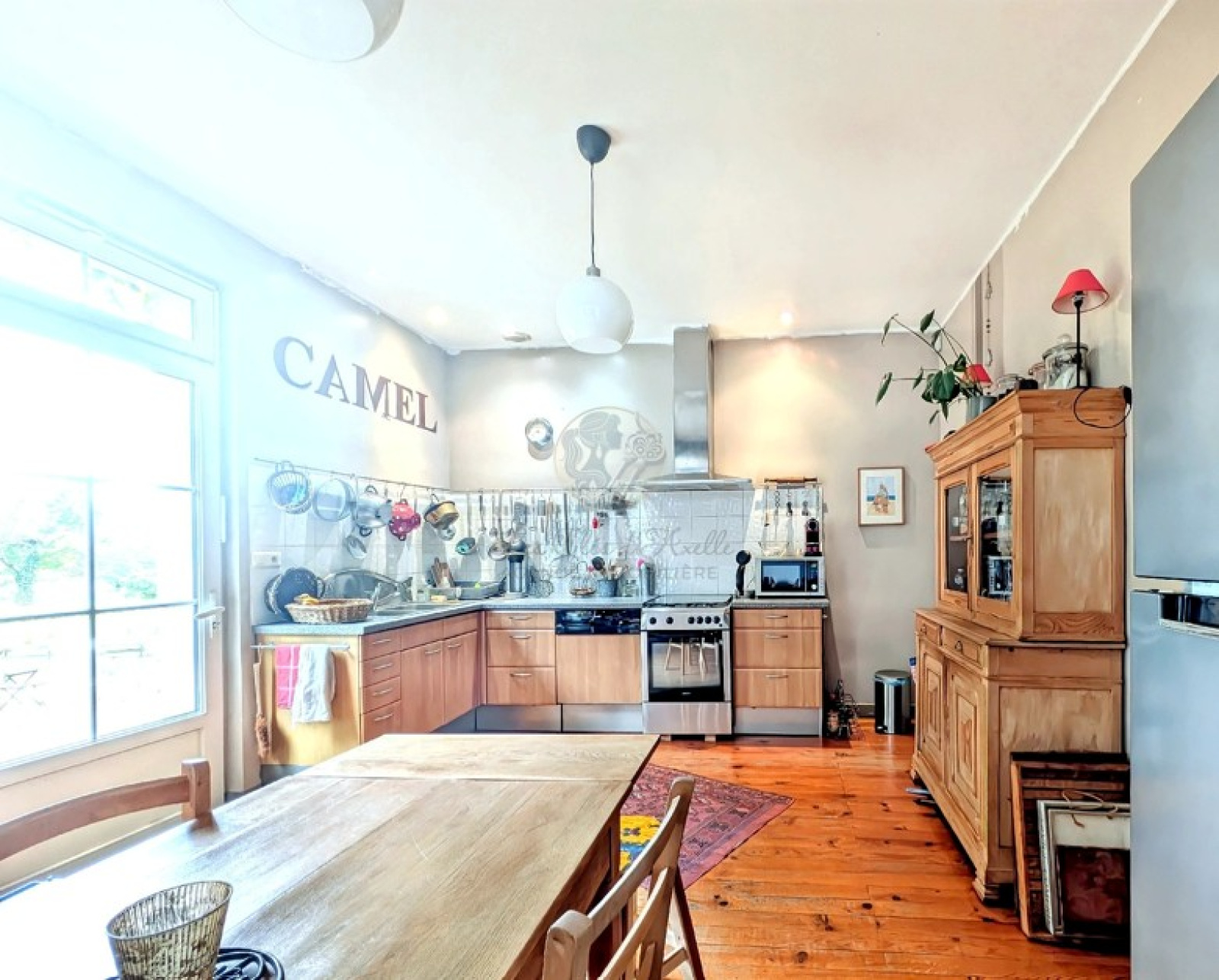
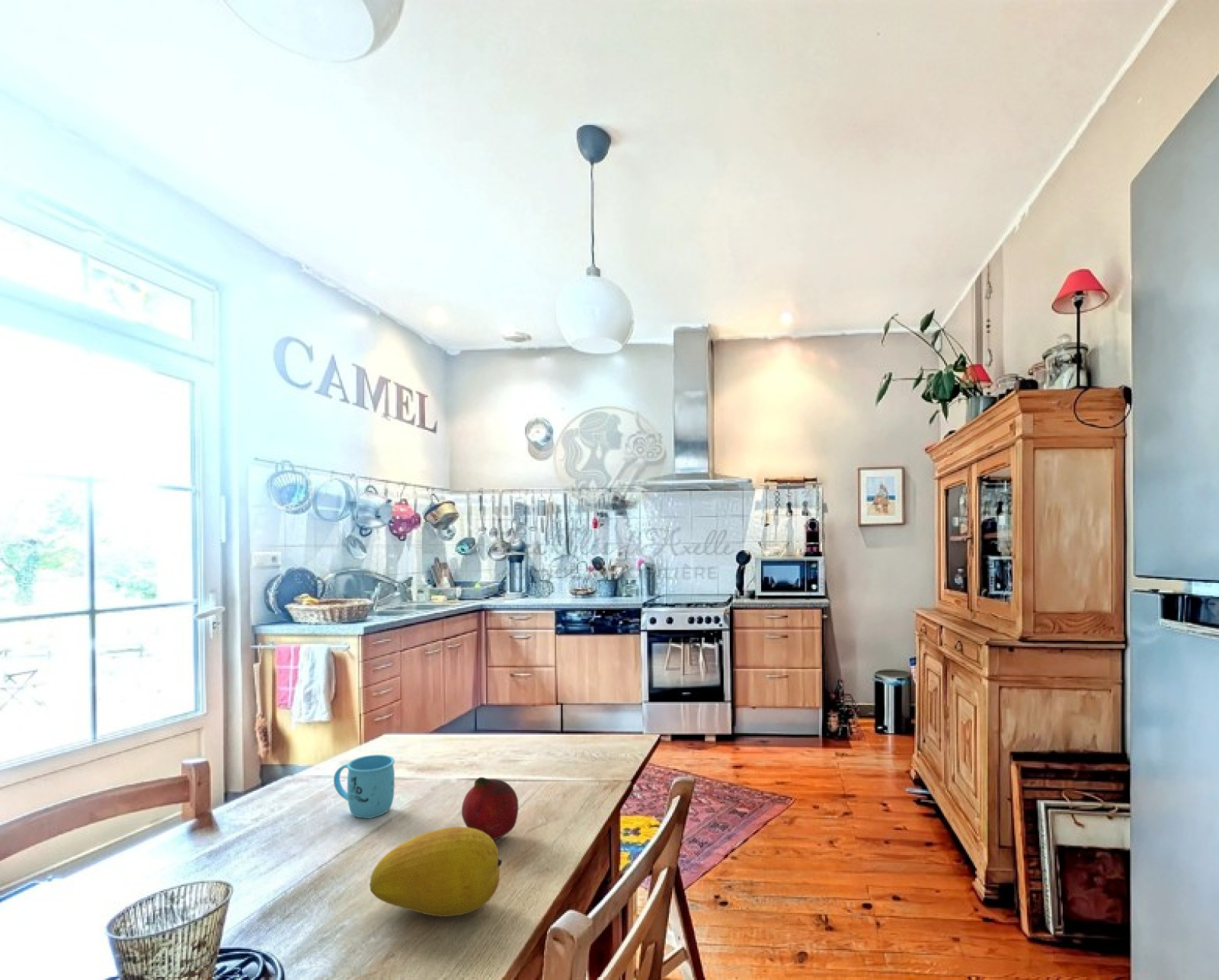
+ fruit (491, 805)
+ fruit (436, 869)
+ mug (361, 786)
